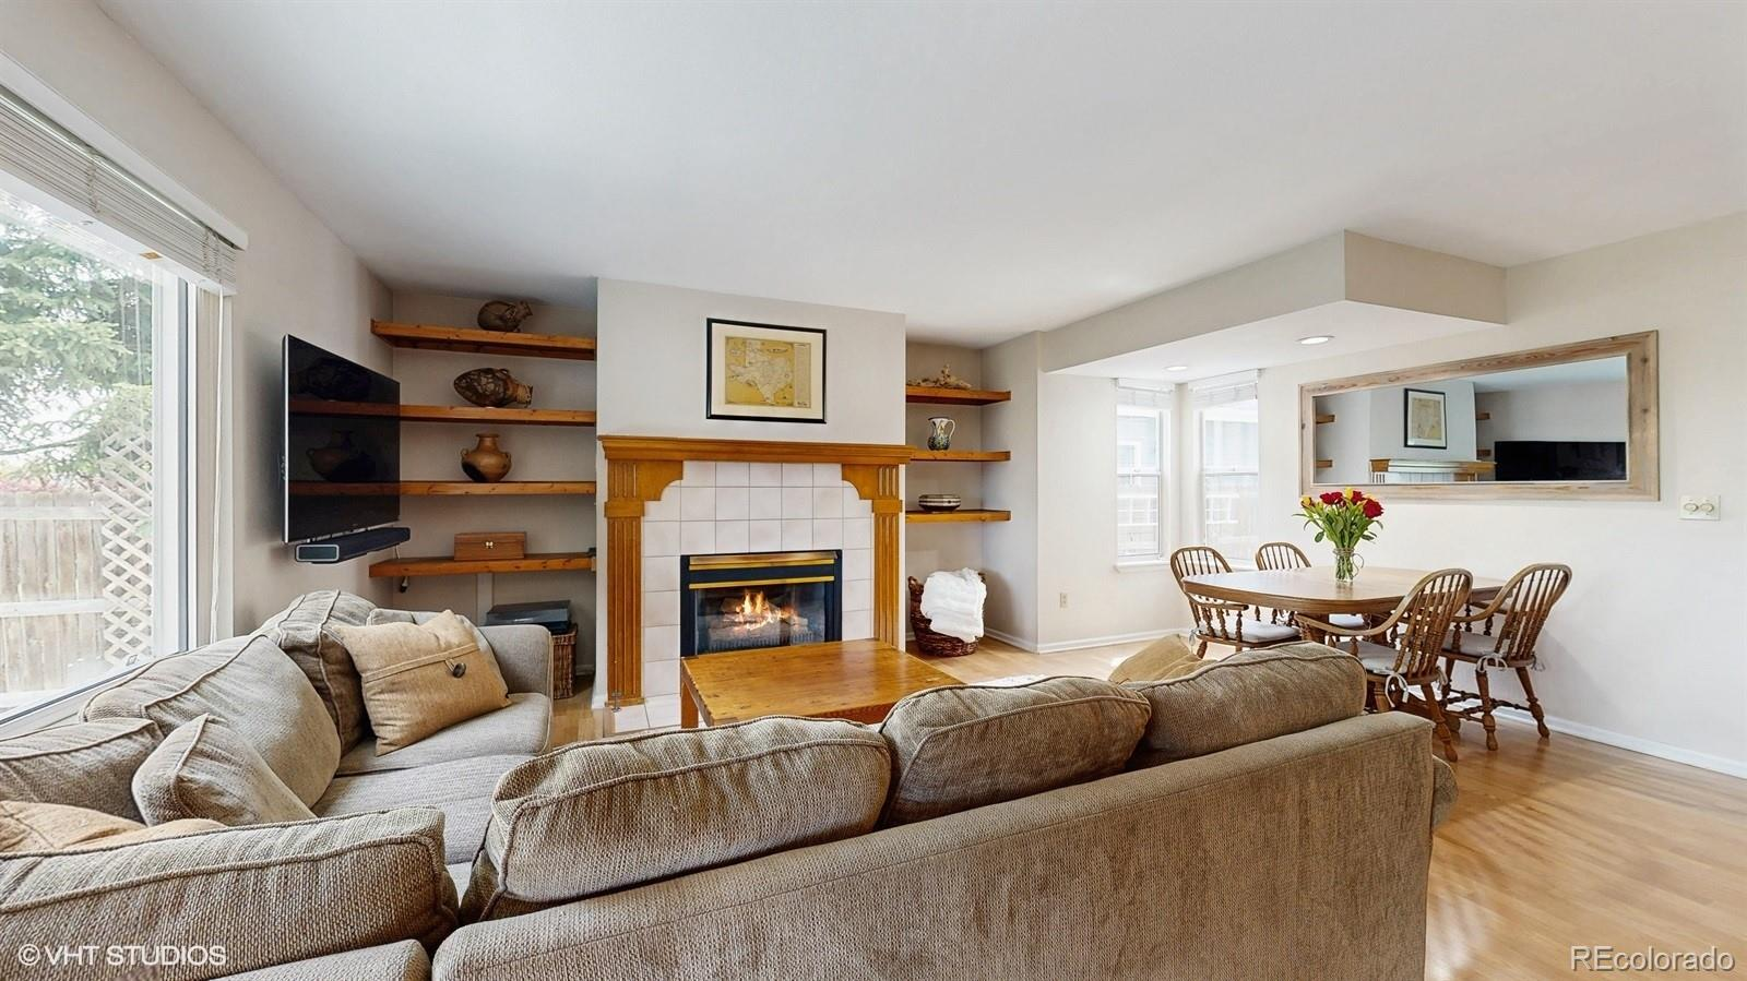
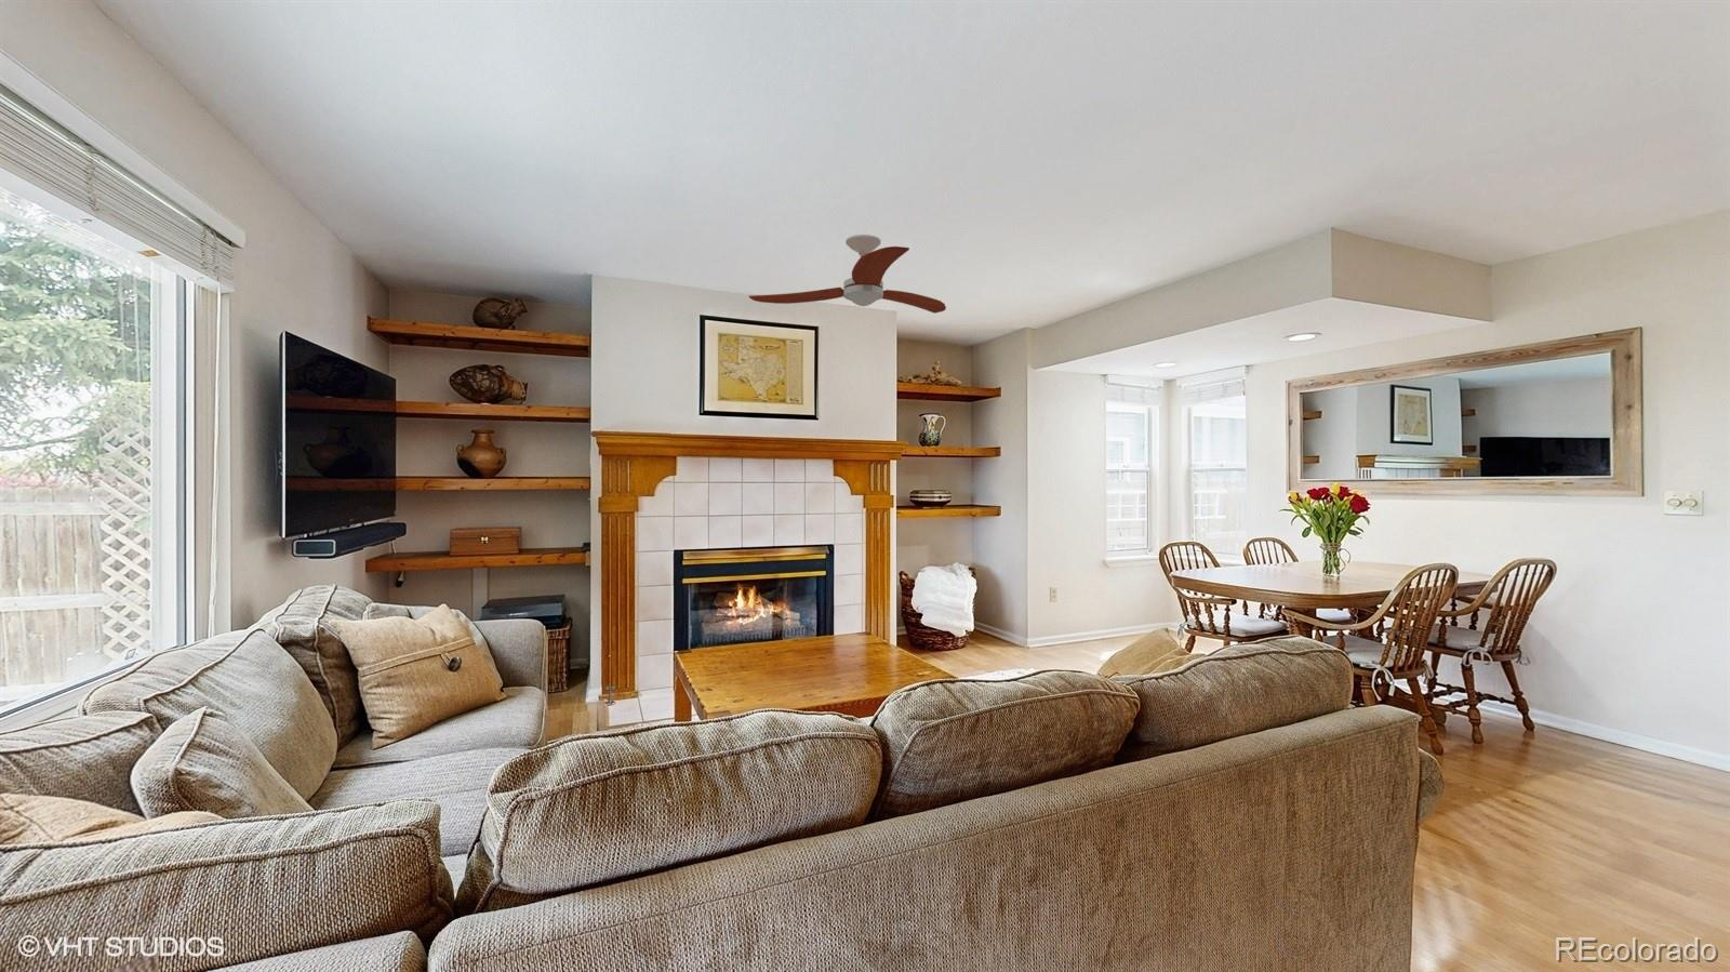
+ ceiling fan (852, 270)
